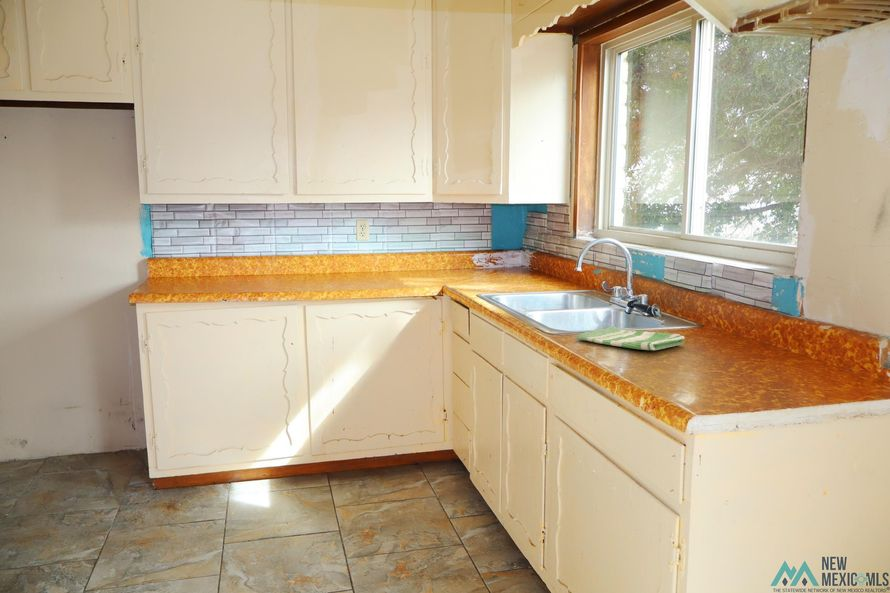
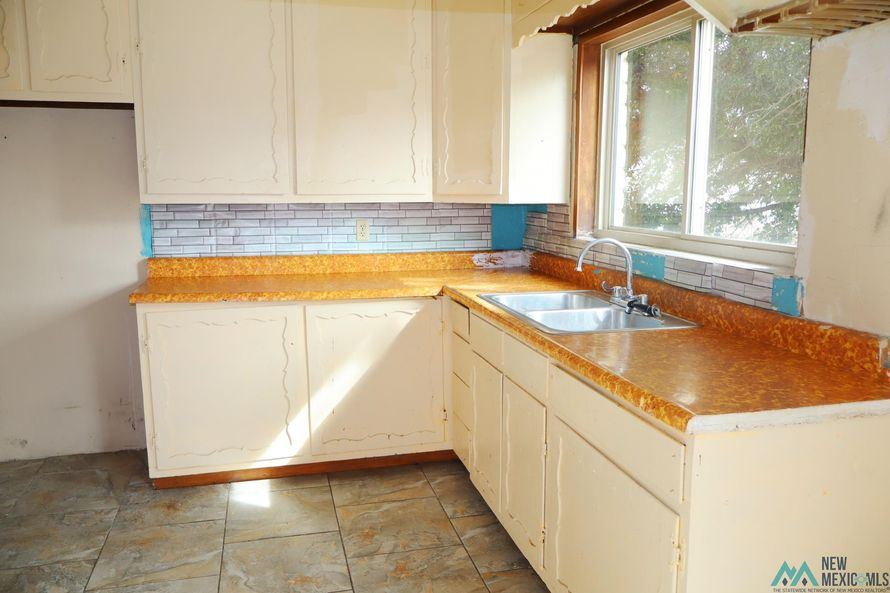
- dish towel (630, 337)
